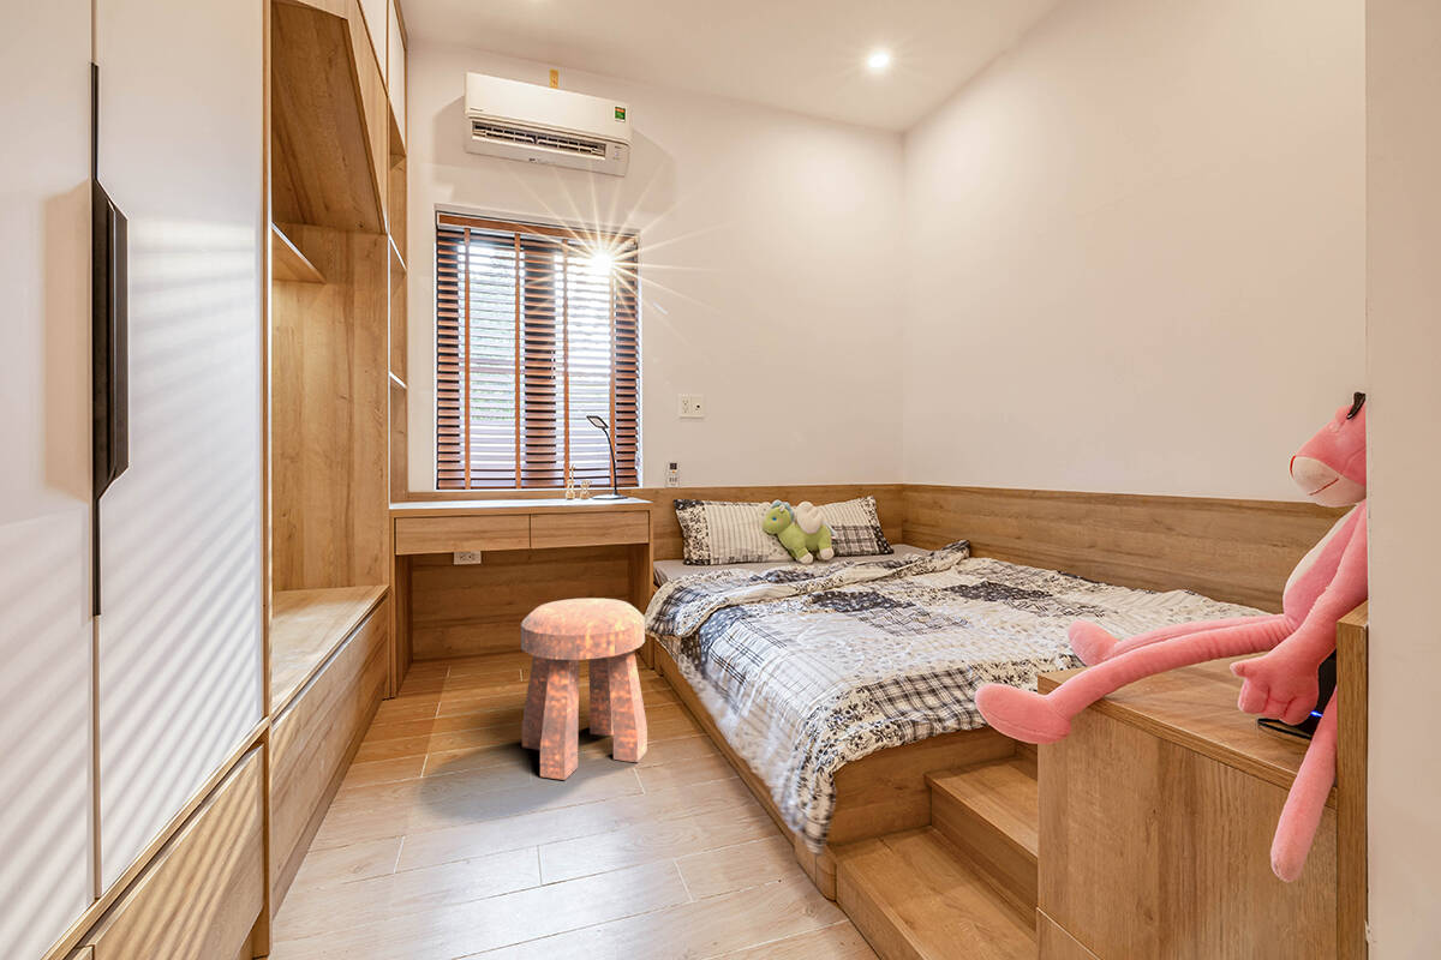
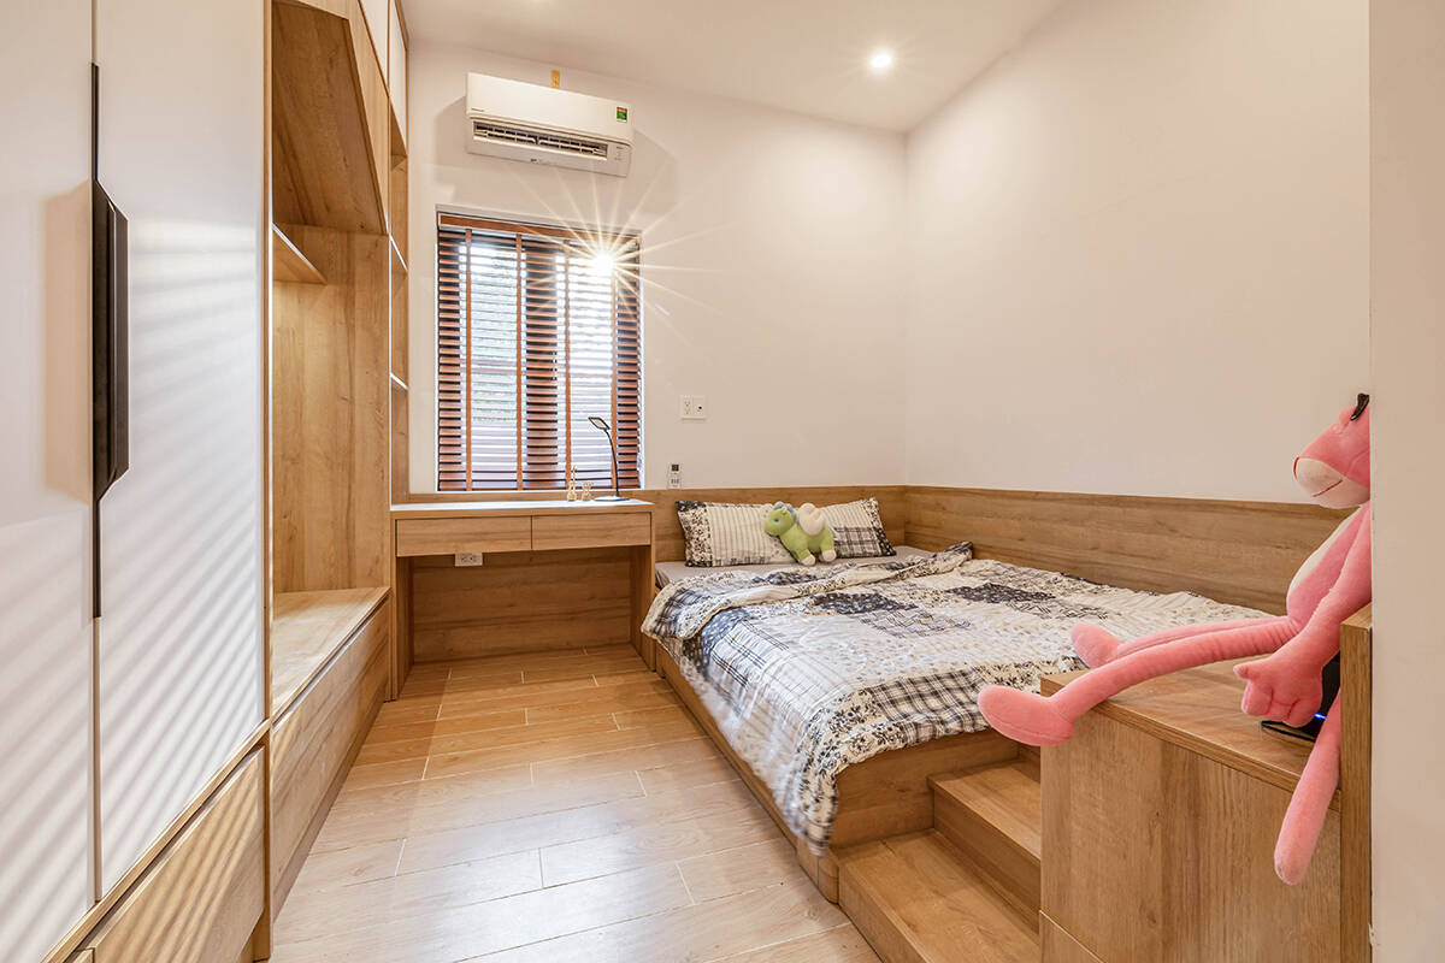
- stool (578, 677)
